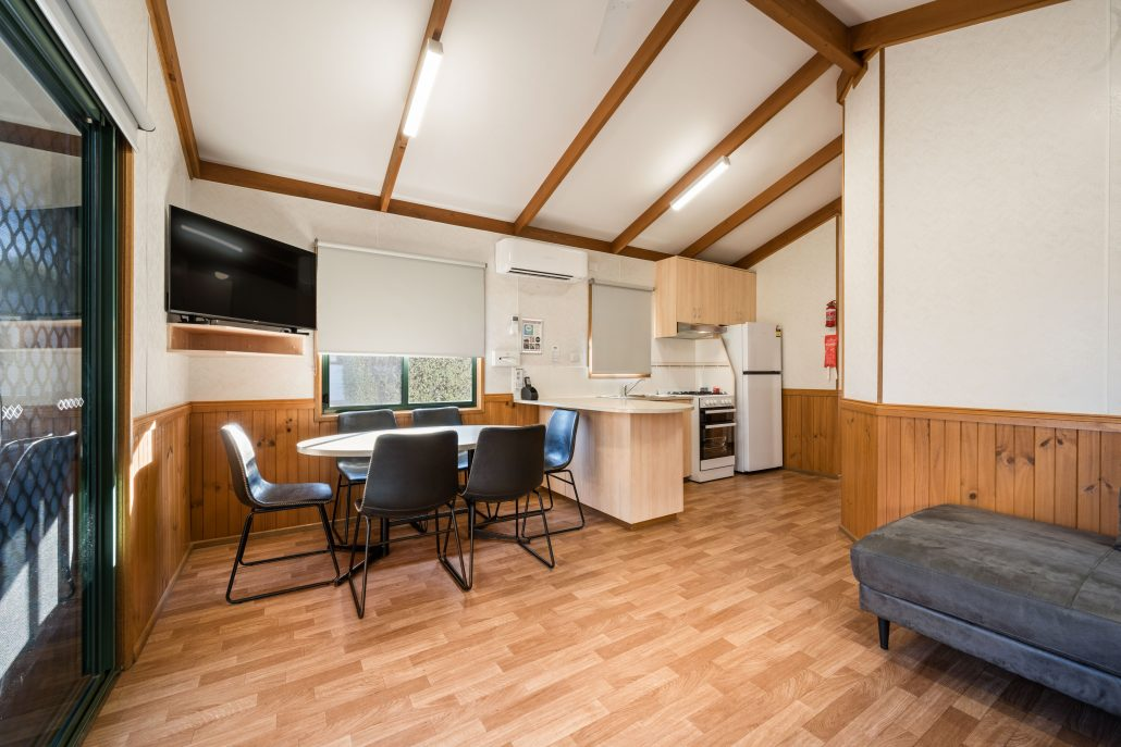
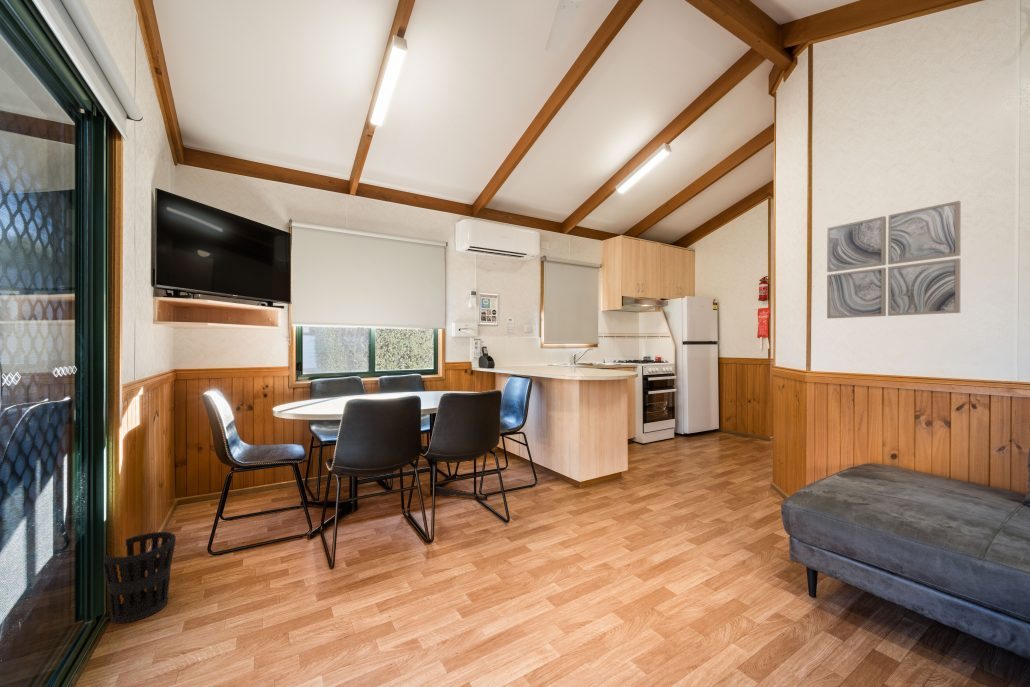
+ wall art (885, 264)
+ wastebasket (140, 576)
